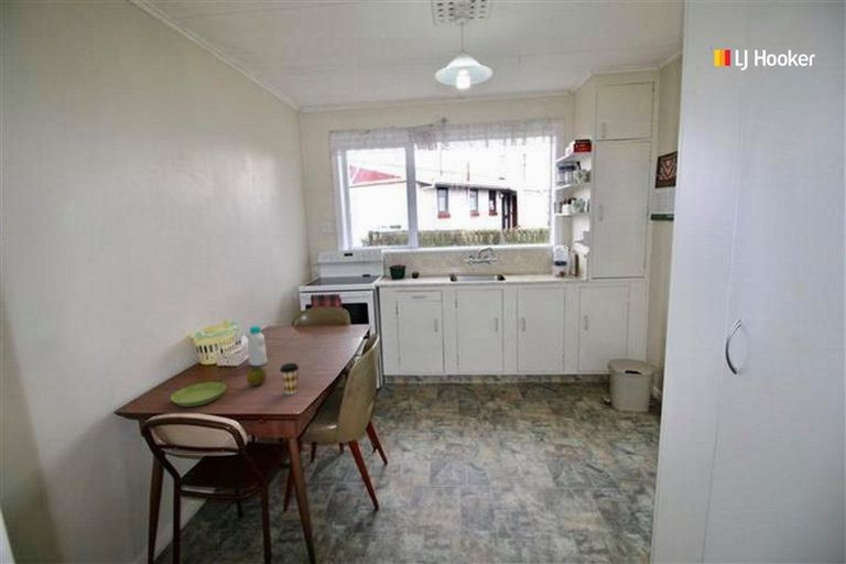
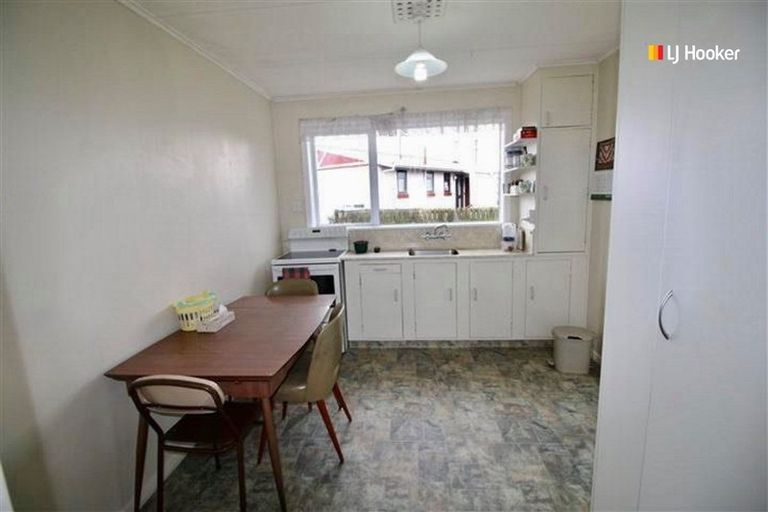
- saucer (199, 394)
- fruit (256, 376)
- coffee cup (290, 379)
- bottle (257, 345)
